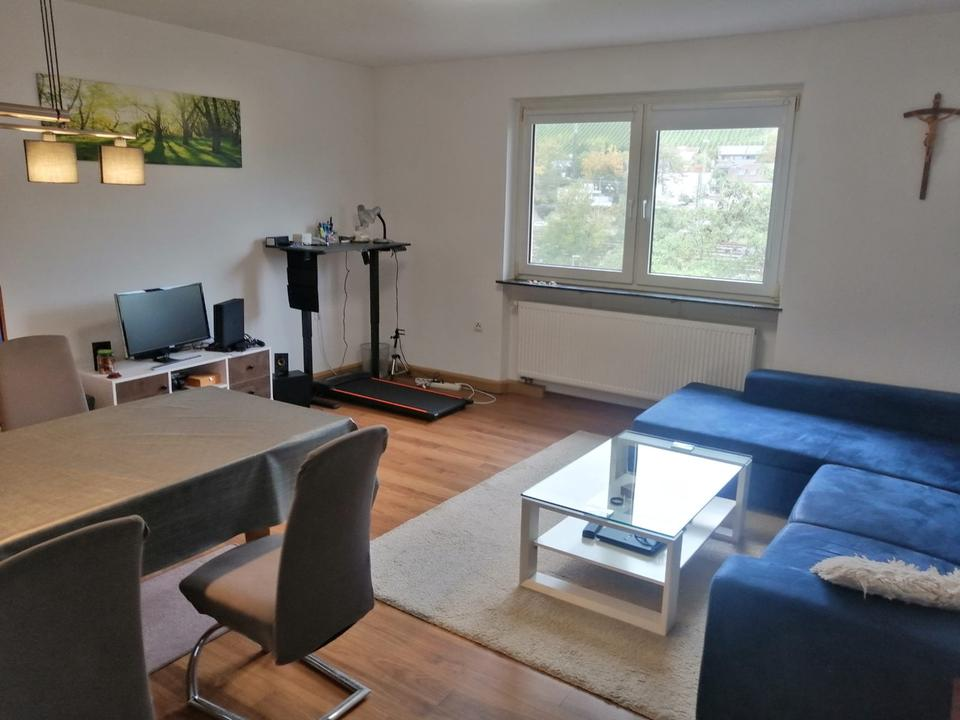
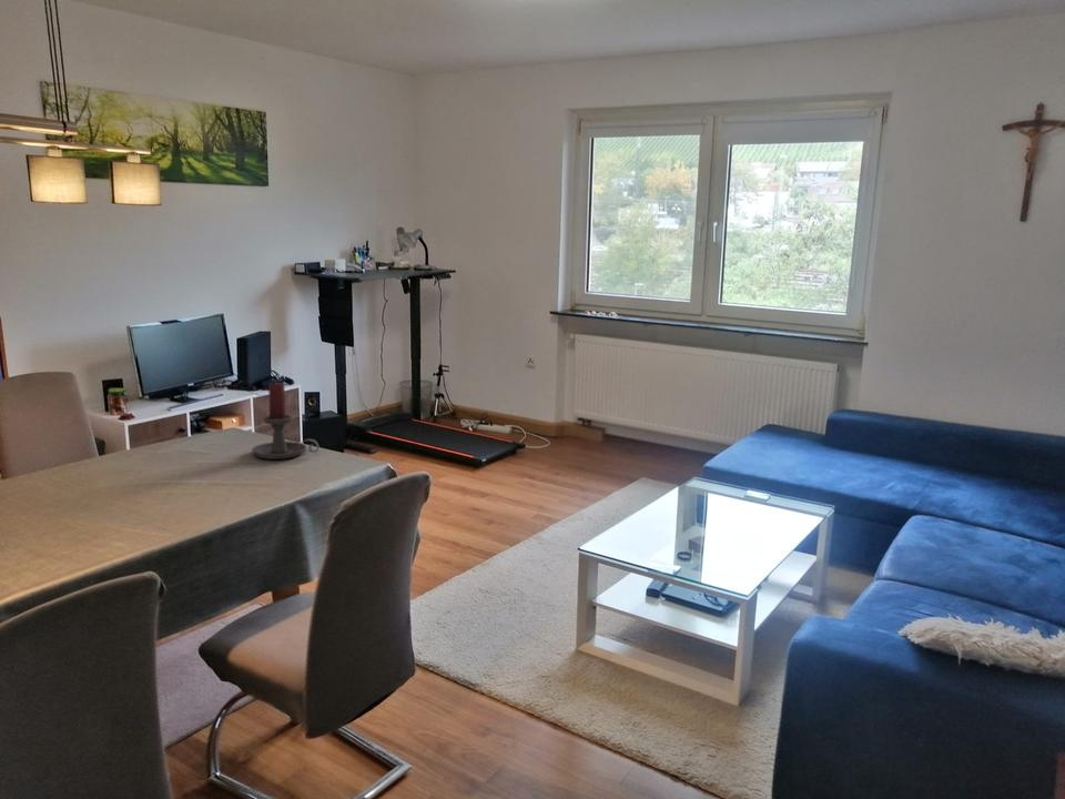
+ candle holder (285, 418)
